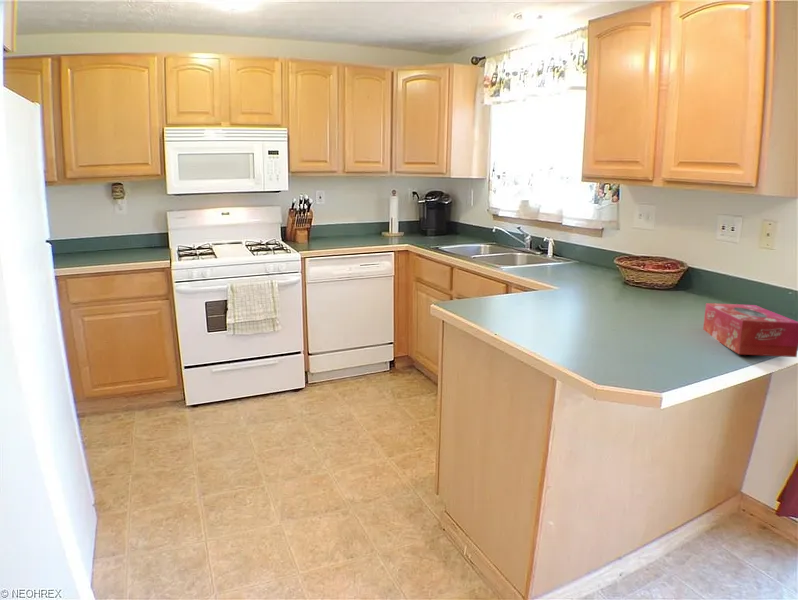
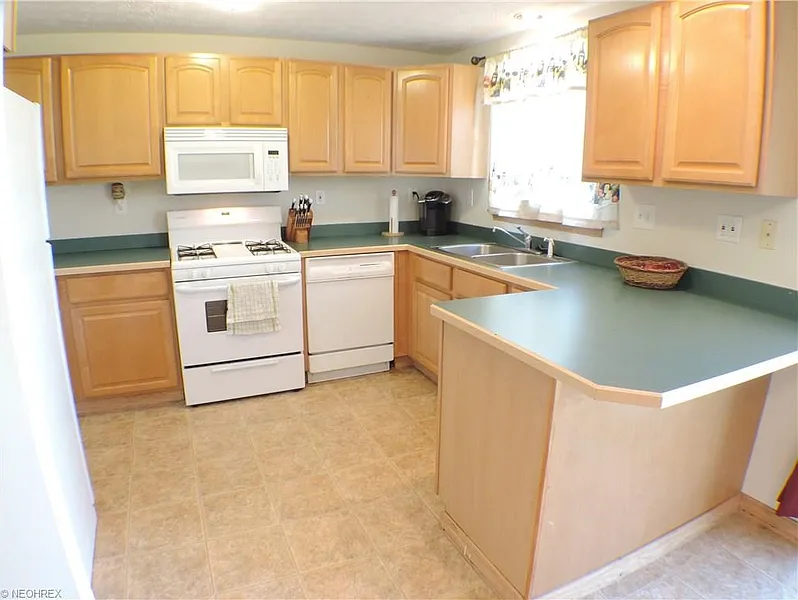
- tissue box (747, 328)
